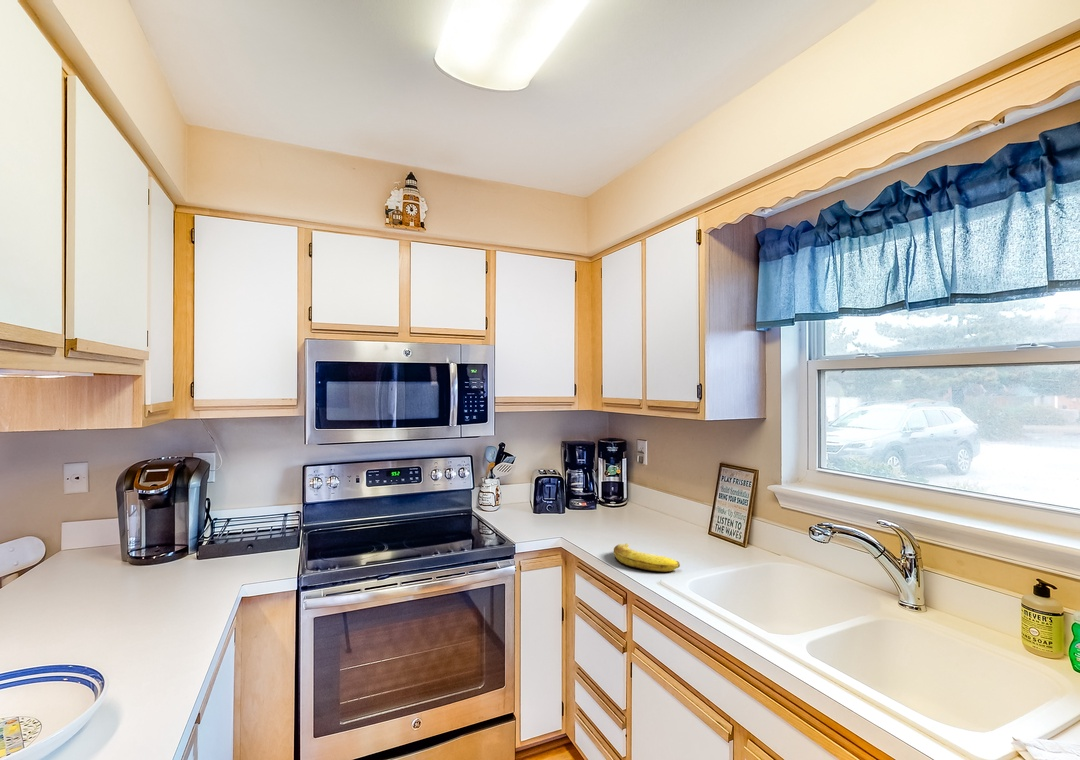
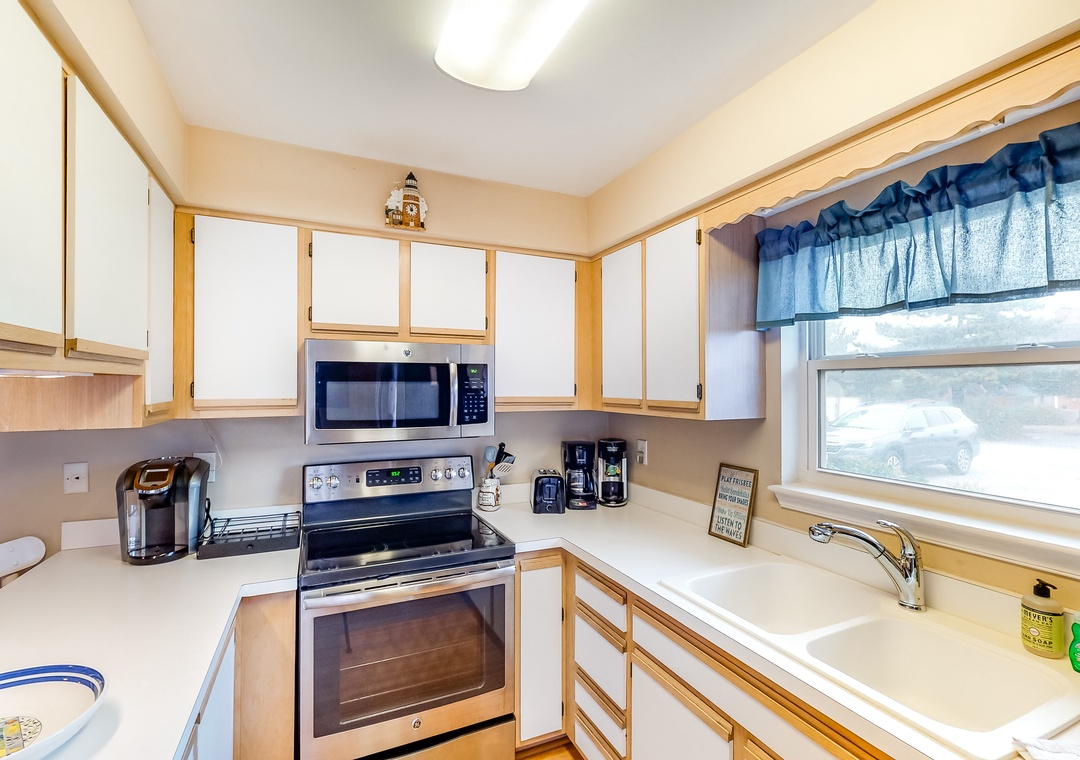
- banana (642, 555)
